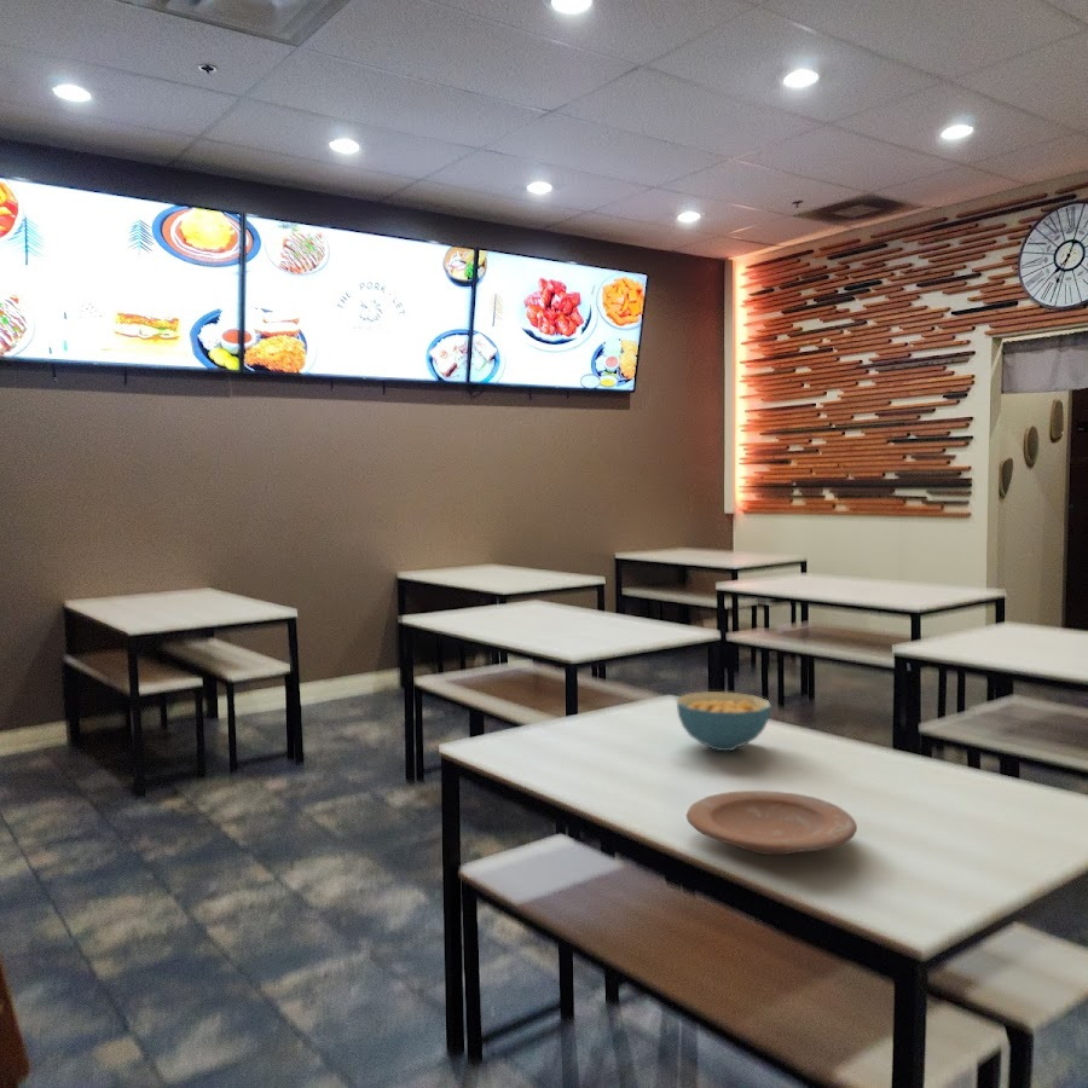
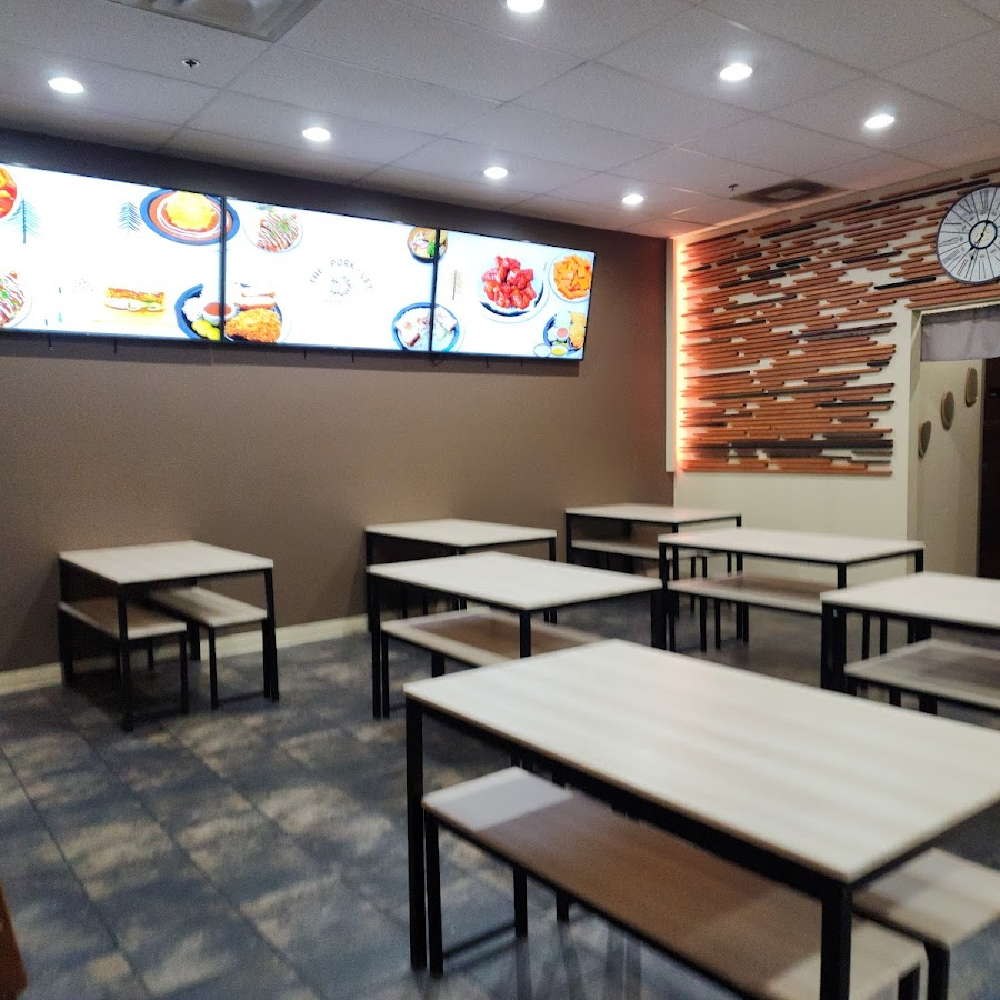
- cereal bowl (722, 724)
- plate (769, 828)
